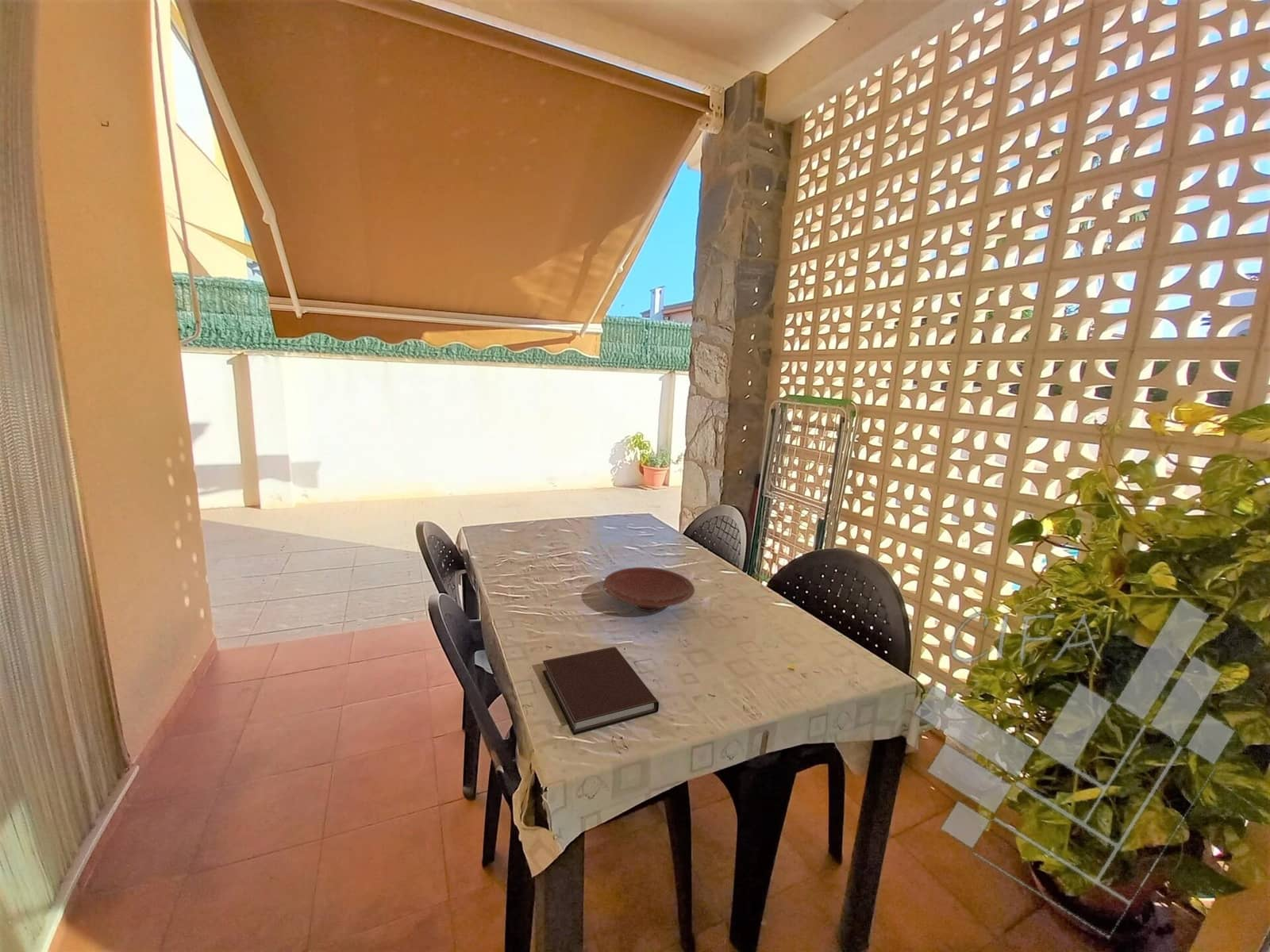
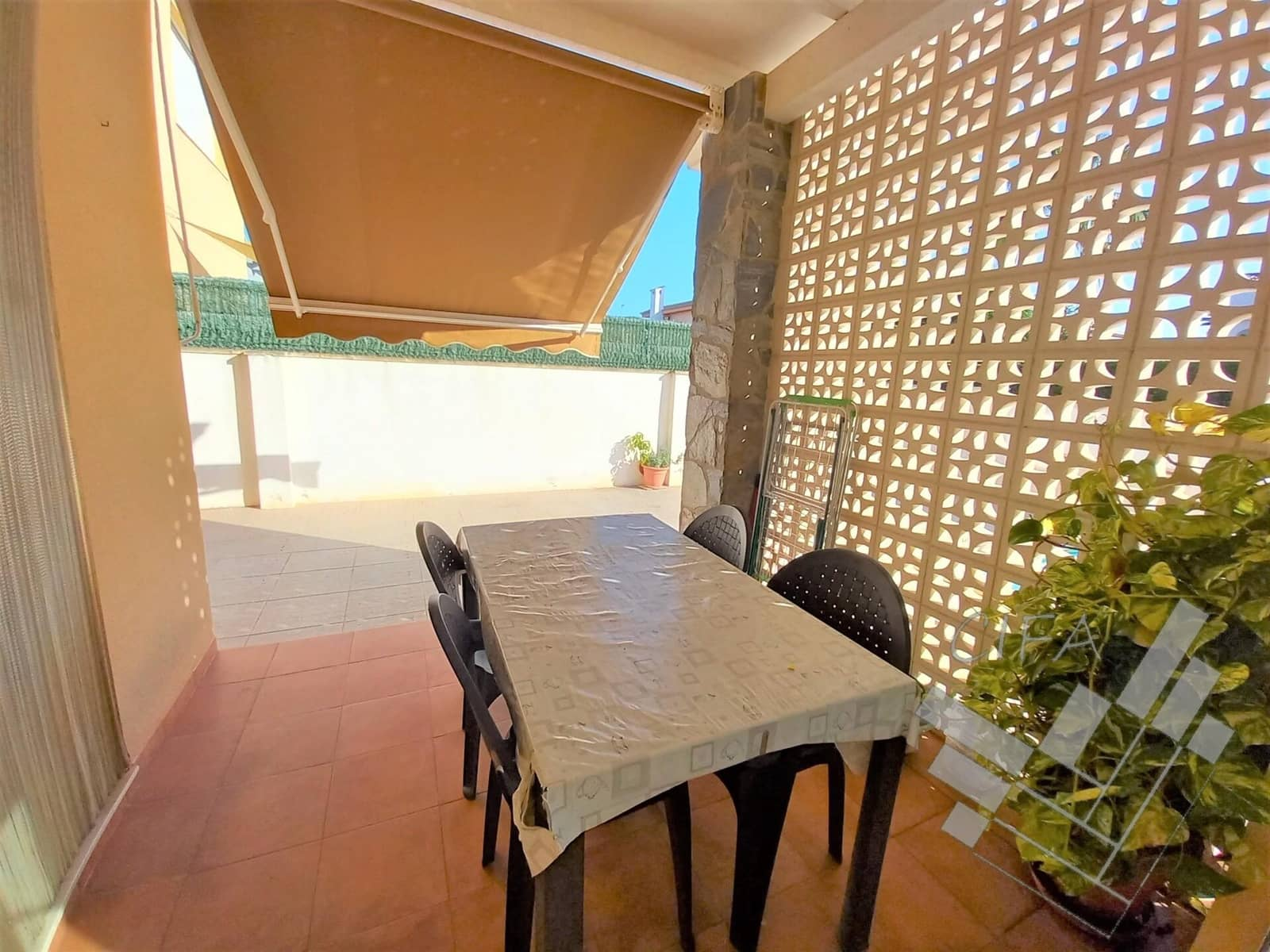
- notebook (597, 685)
- bowl (648, 595)
